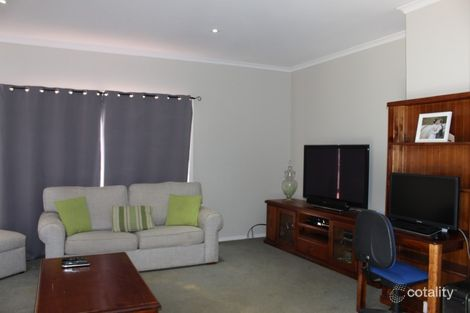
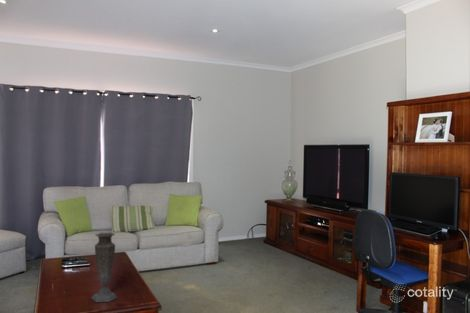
+ vase (105, 265)
